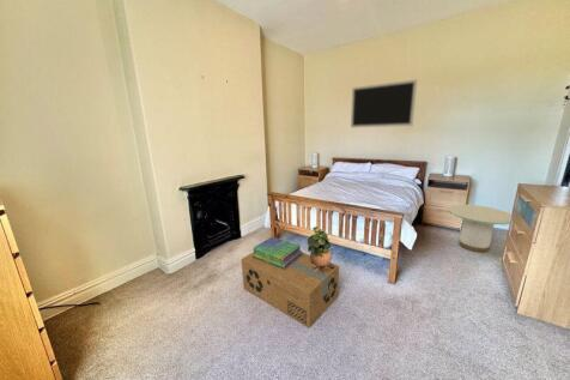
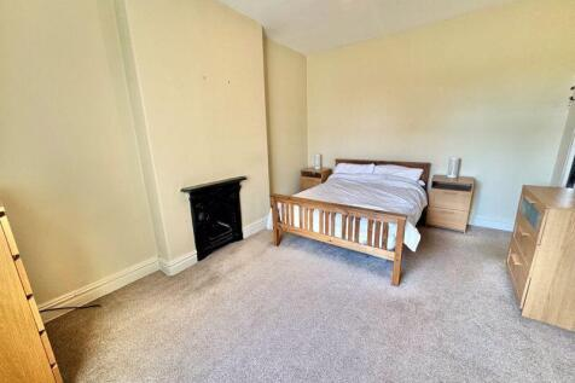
- cardboard box (289, 277)
- chalkboard (381, 105)
- side table (477, 229)
- potted plant (319, 248)
- stack of books (277, 251)
